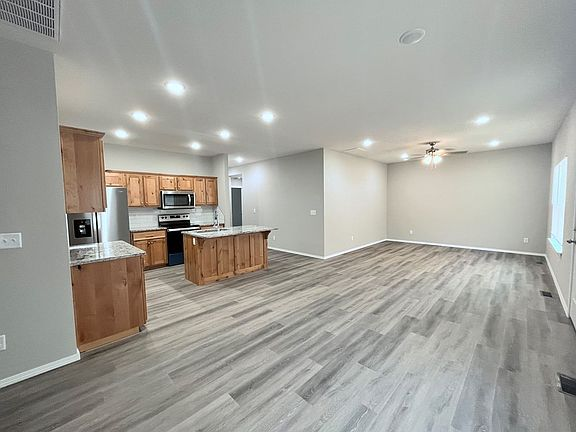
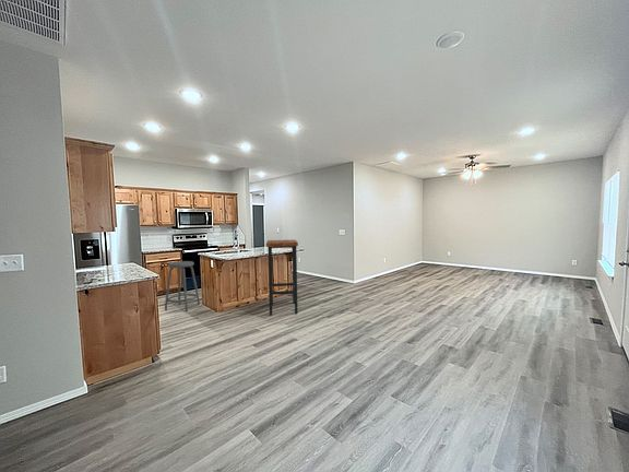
+ bar stool (282, 283)
+ bar stool (183, 285)
